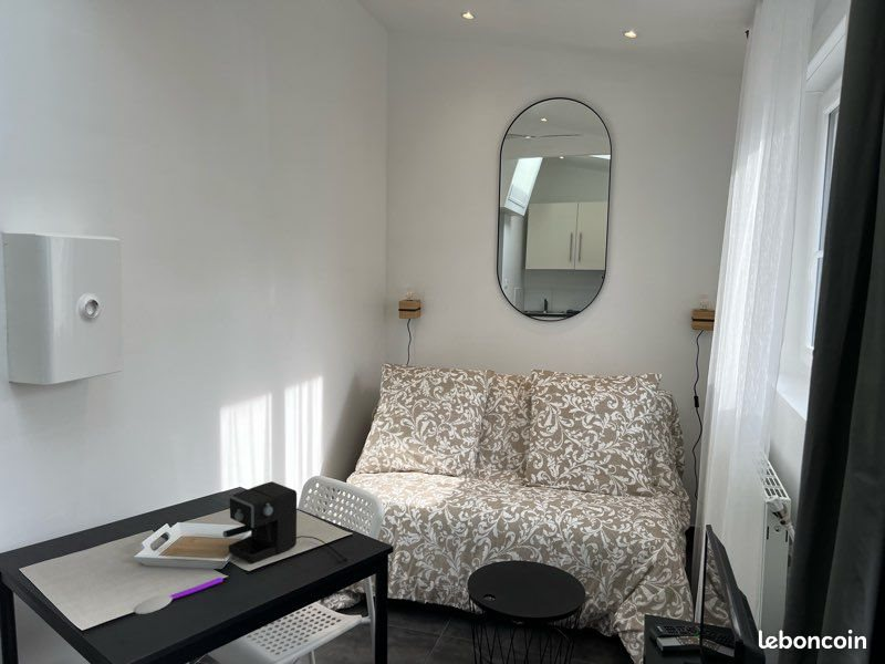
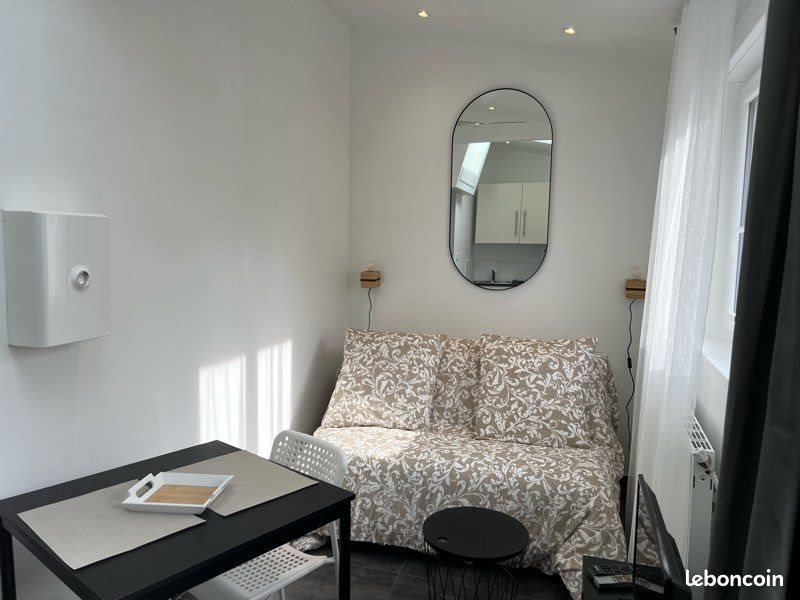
- coffee maker (285, 528)
- spoon (180, 593)
